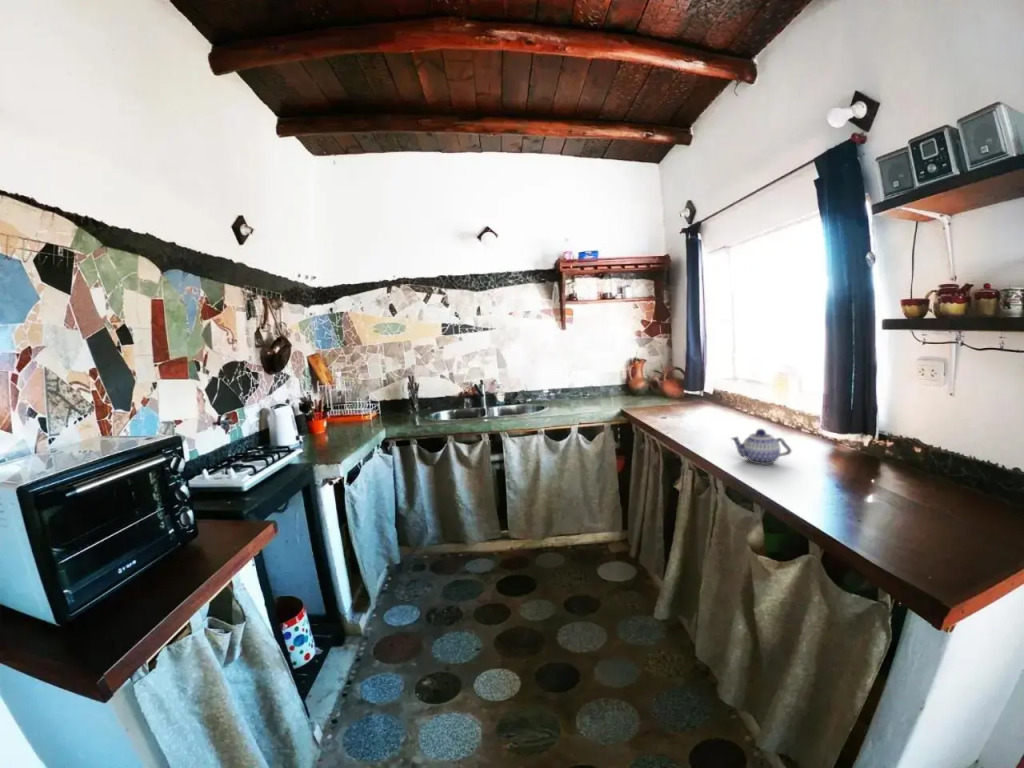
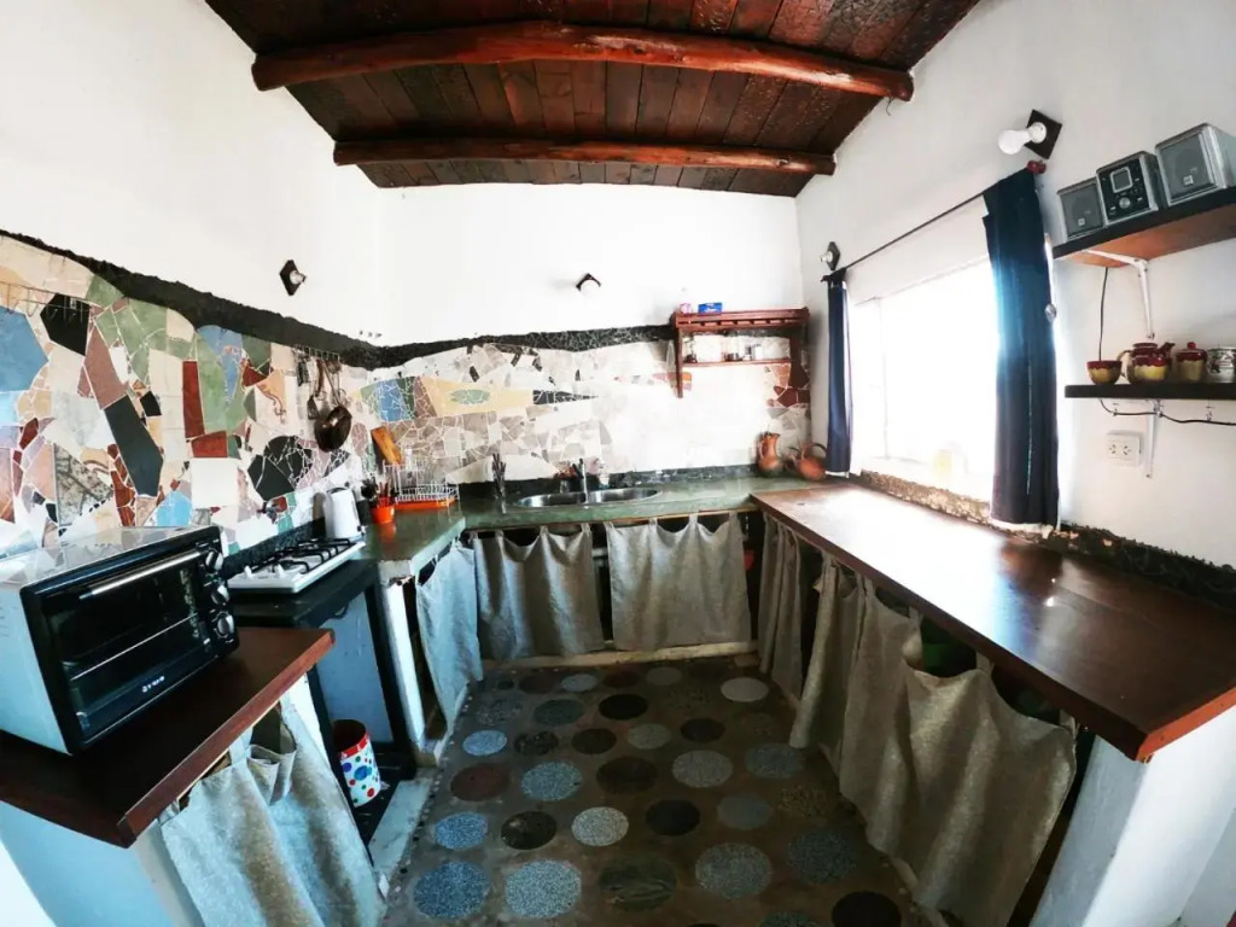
- teapot (760, 445)
